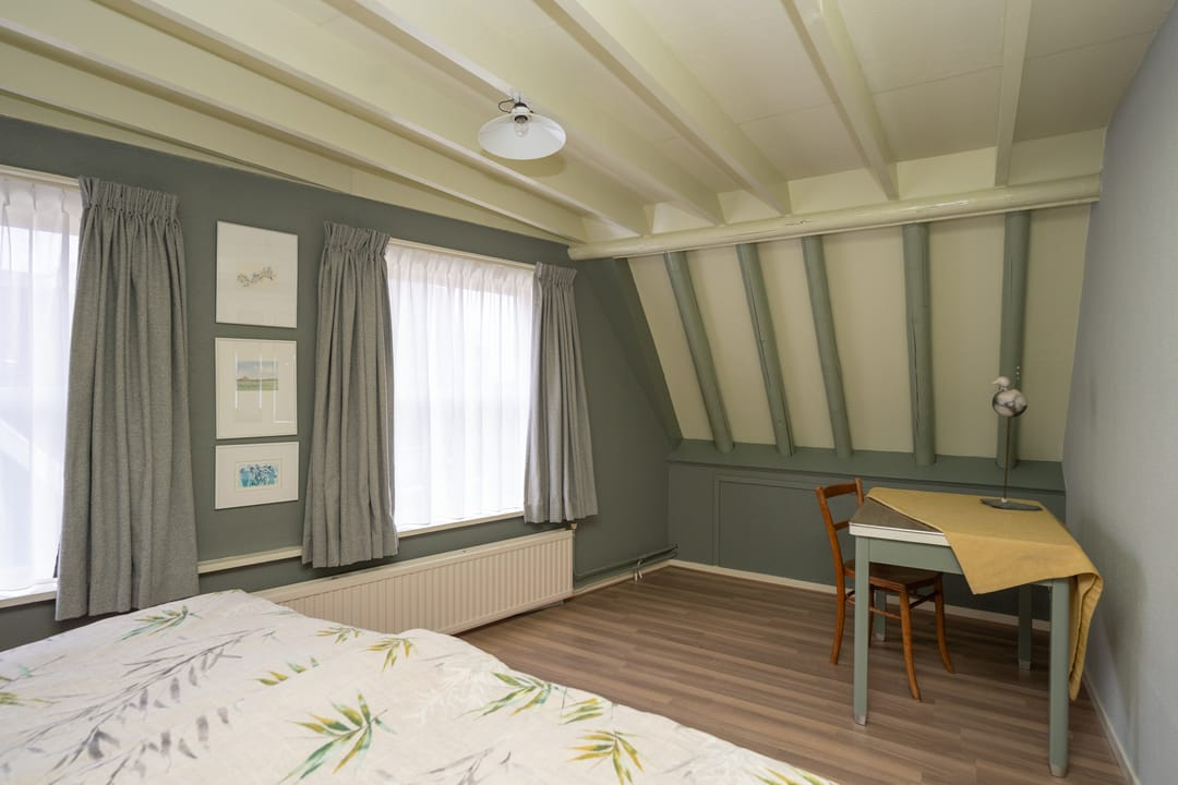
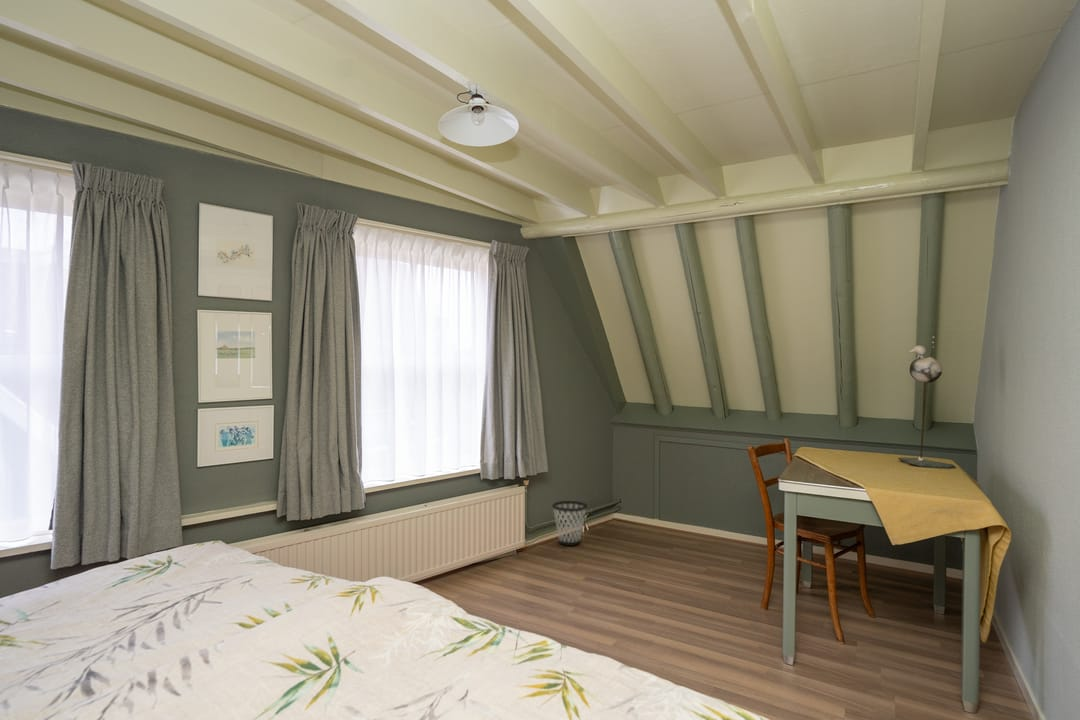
+ wastebasket (569, 523)
